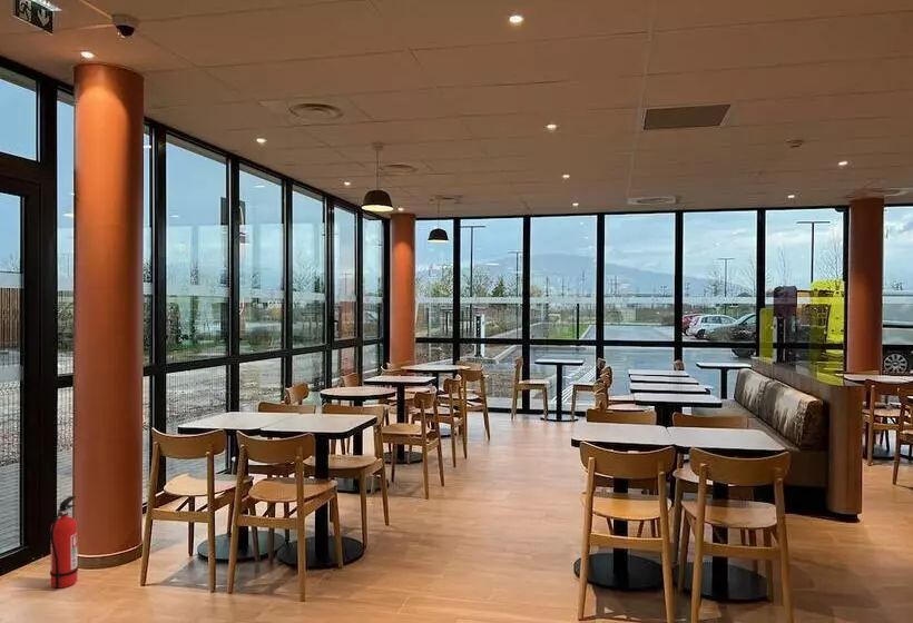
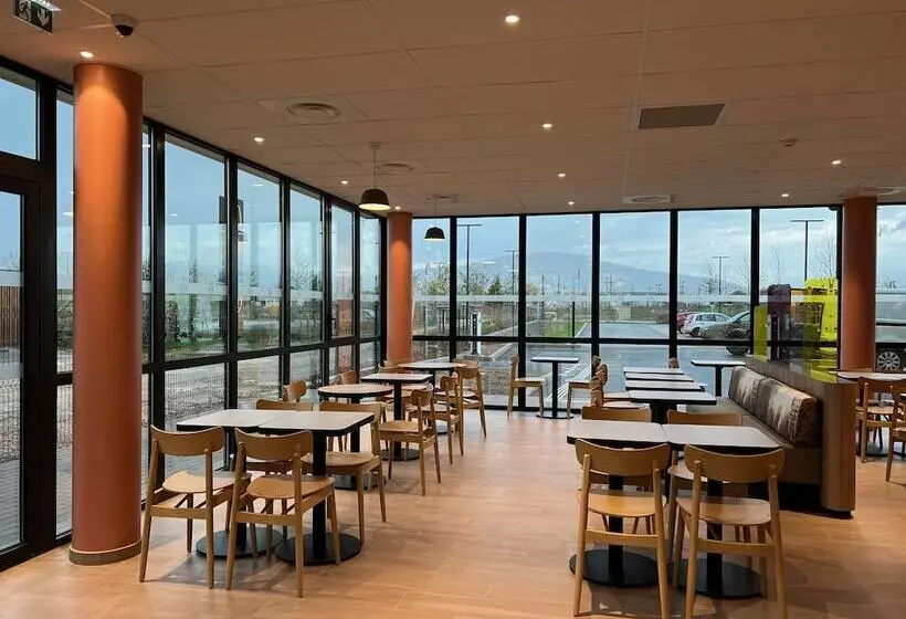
- fire extinguisher (62, 543)
